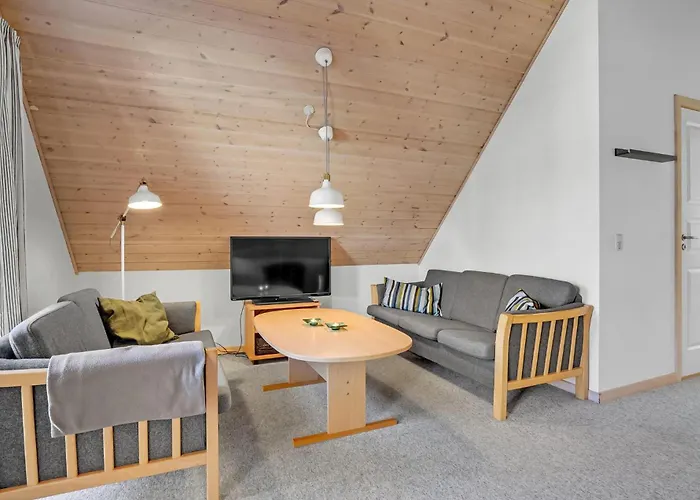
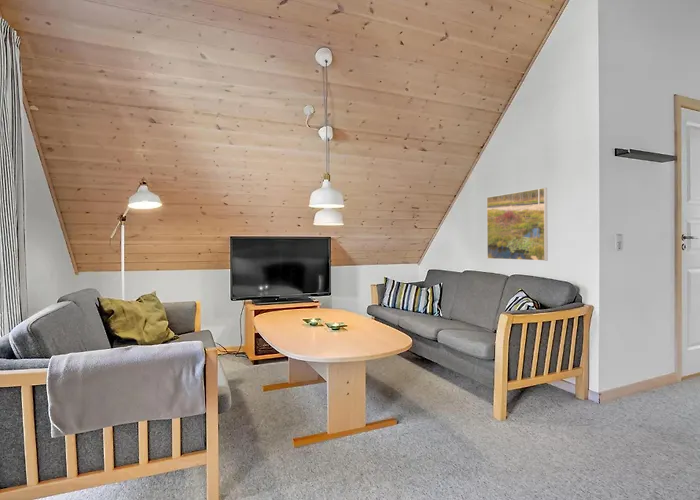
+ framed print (514, 226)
